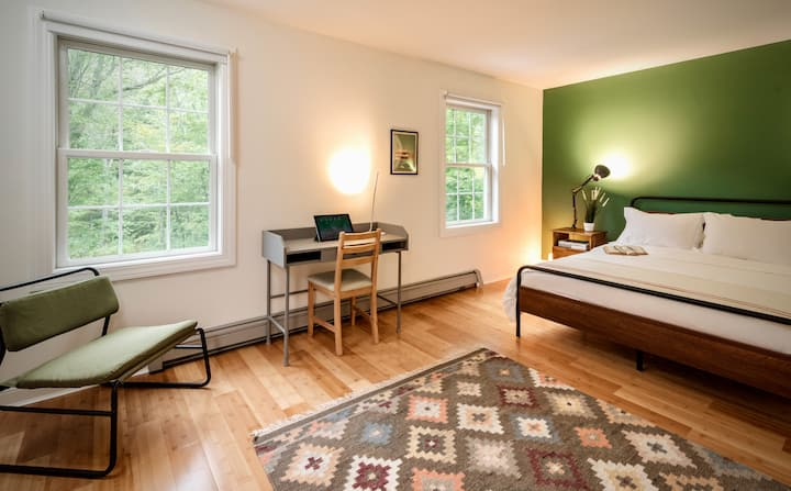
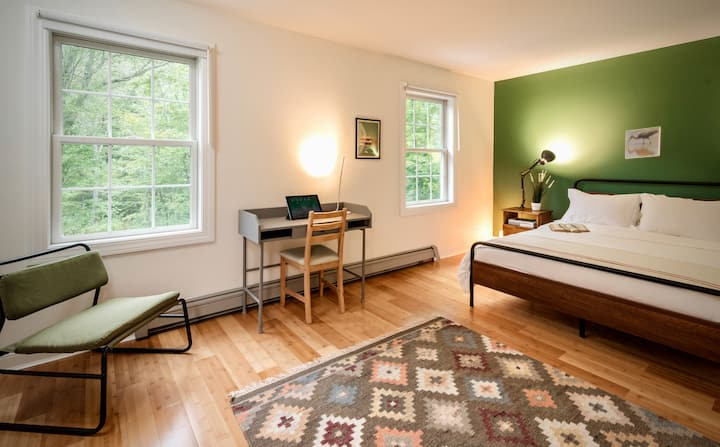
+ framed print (642, 143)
